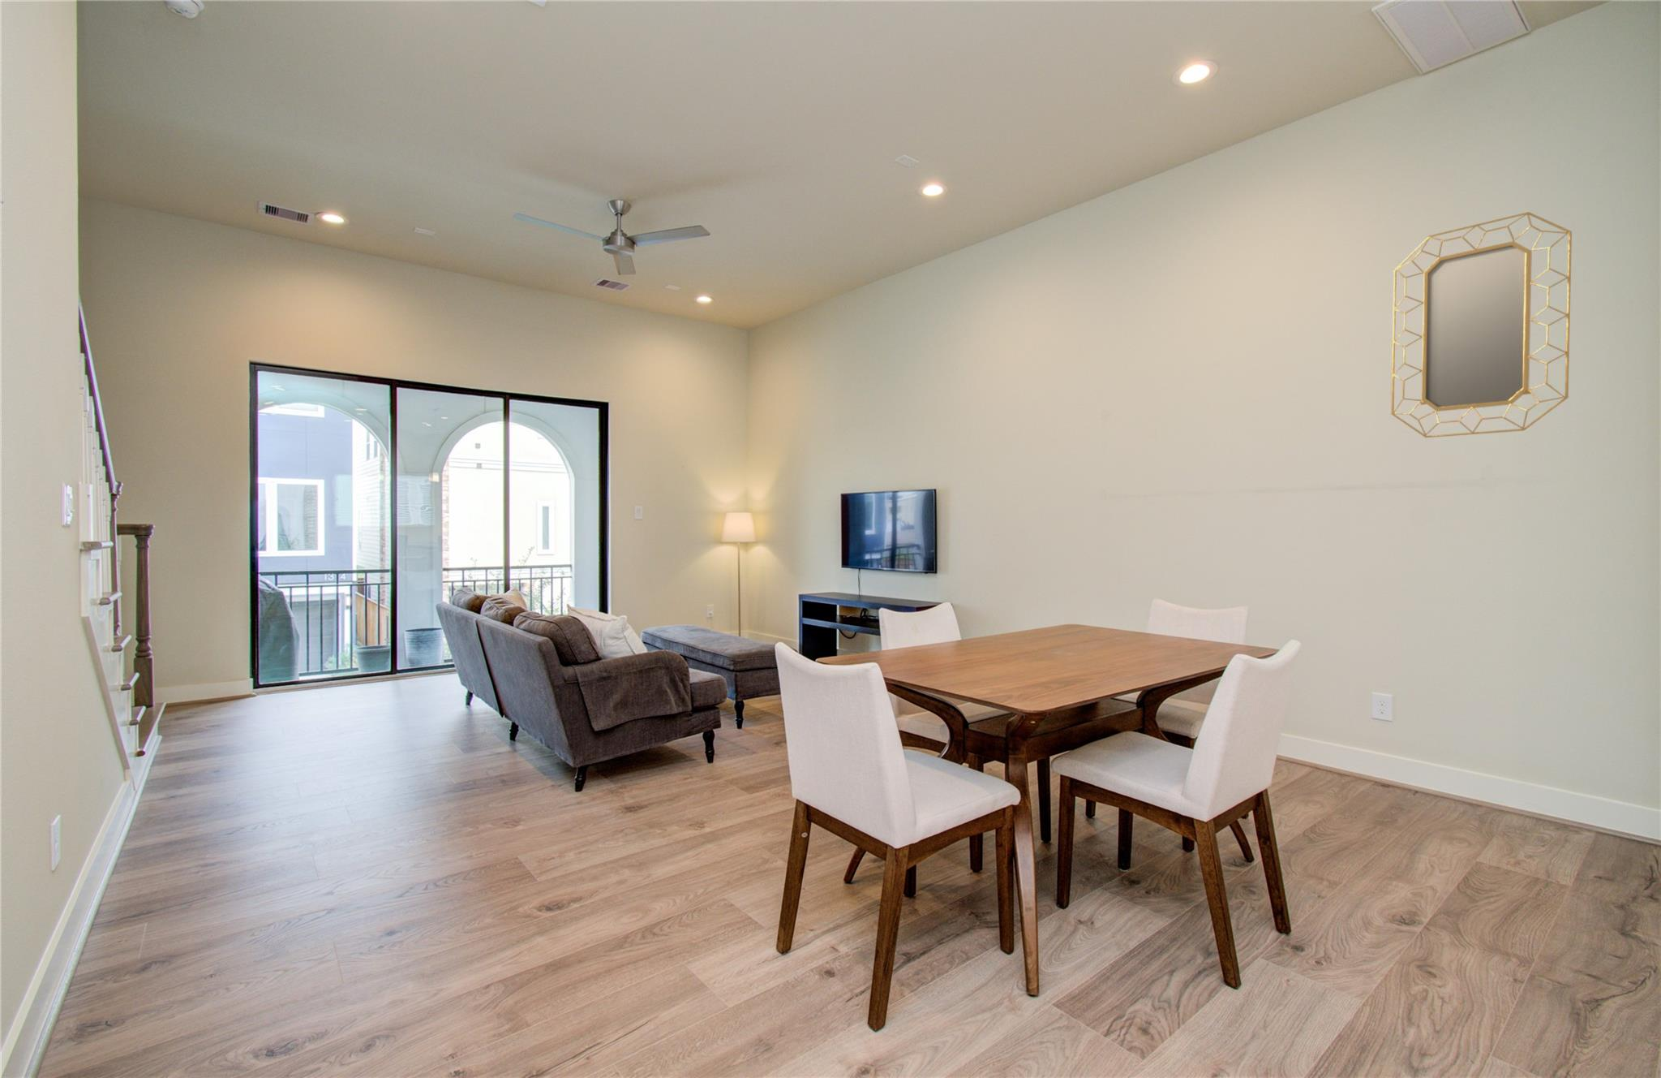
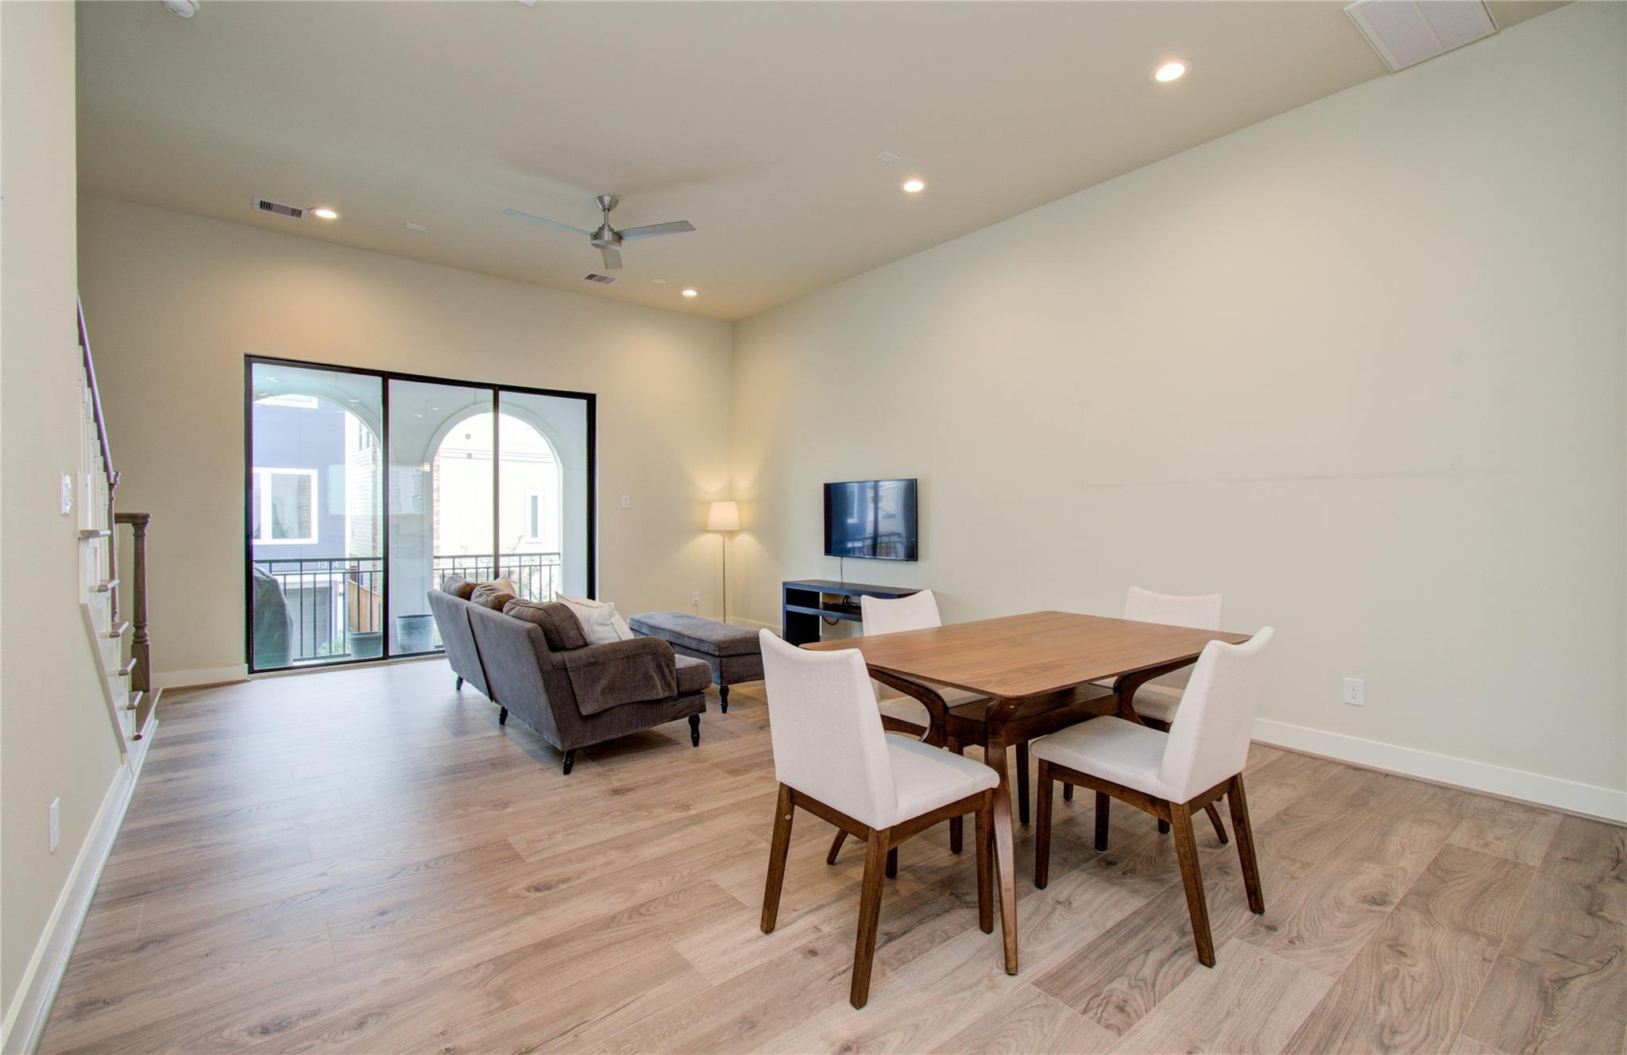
- home mirror (1473, 328)
